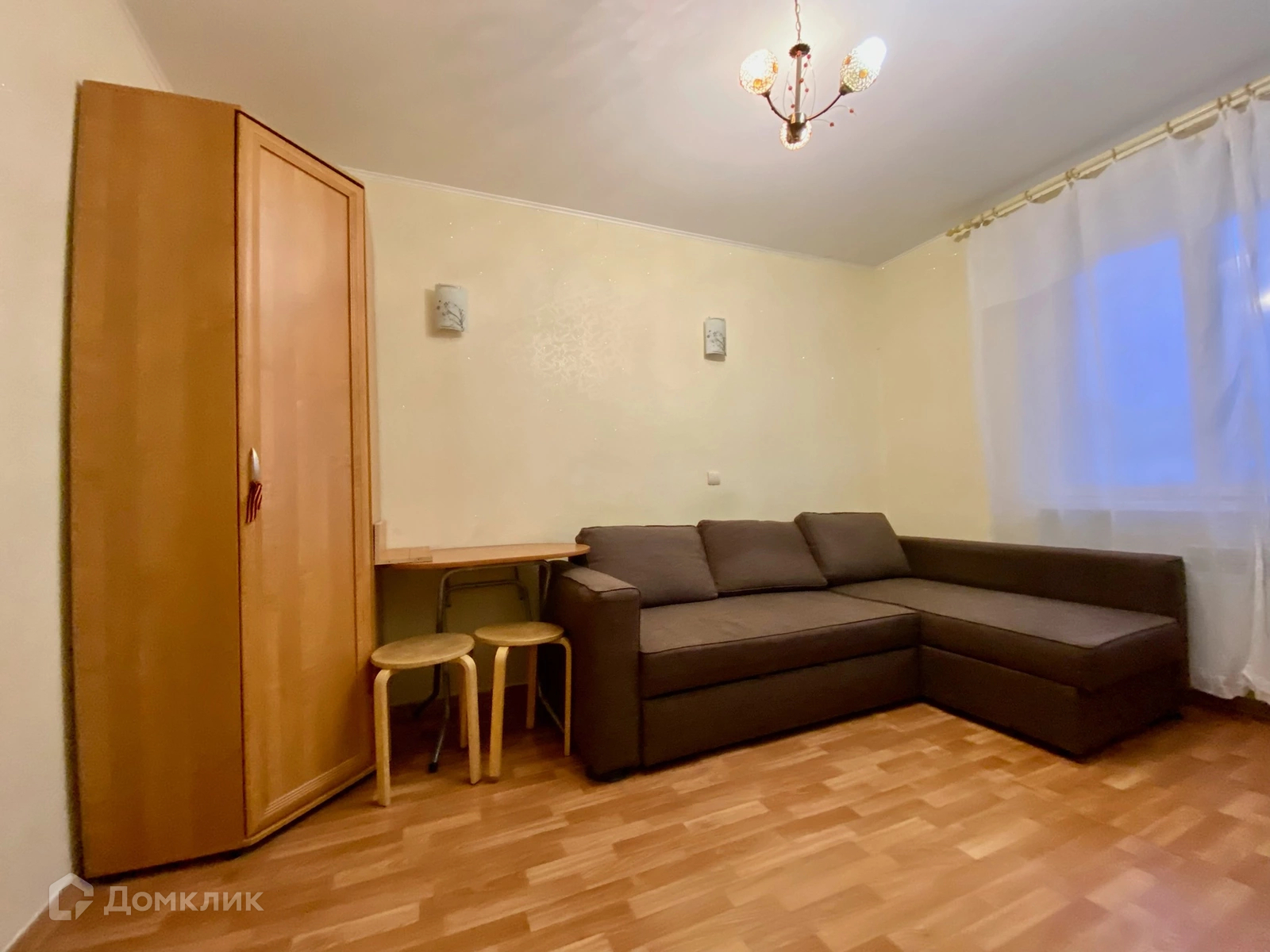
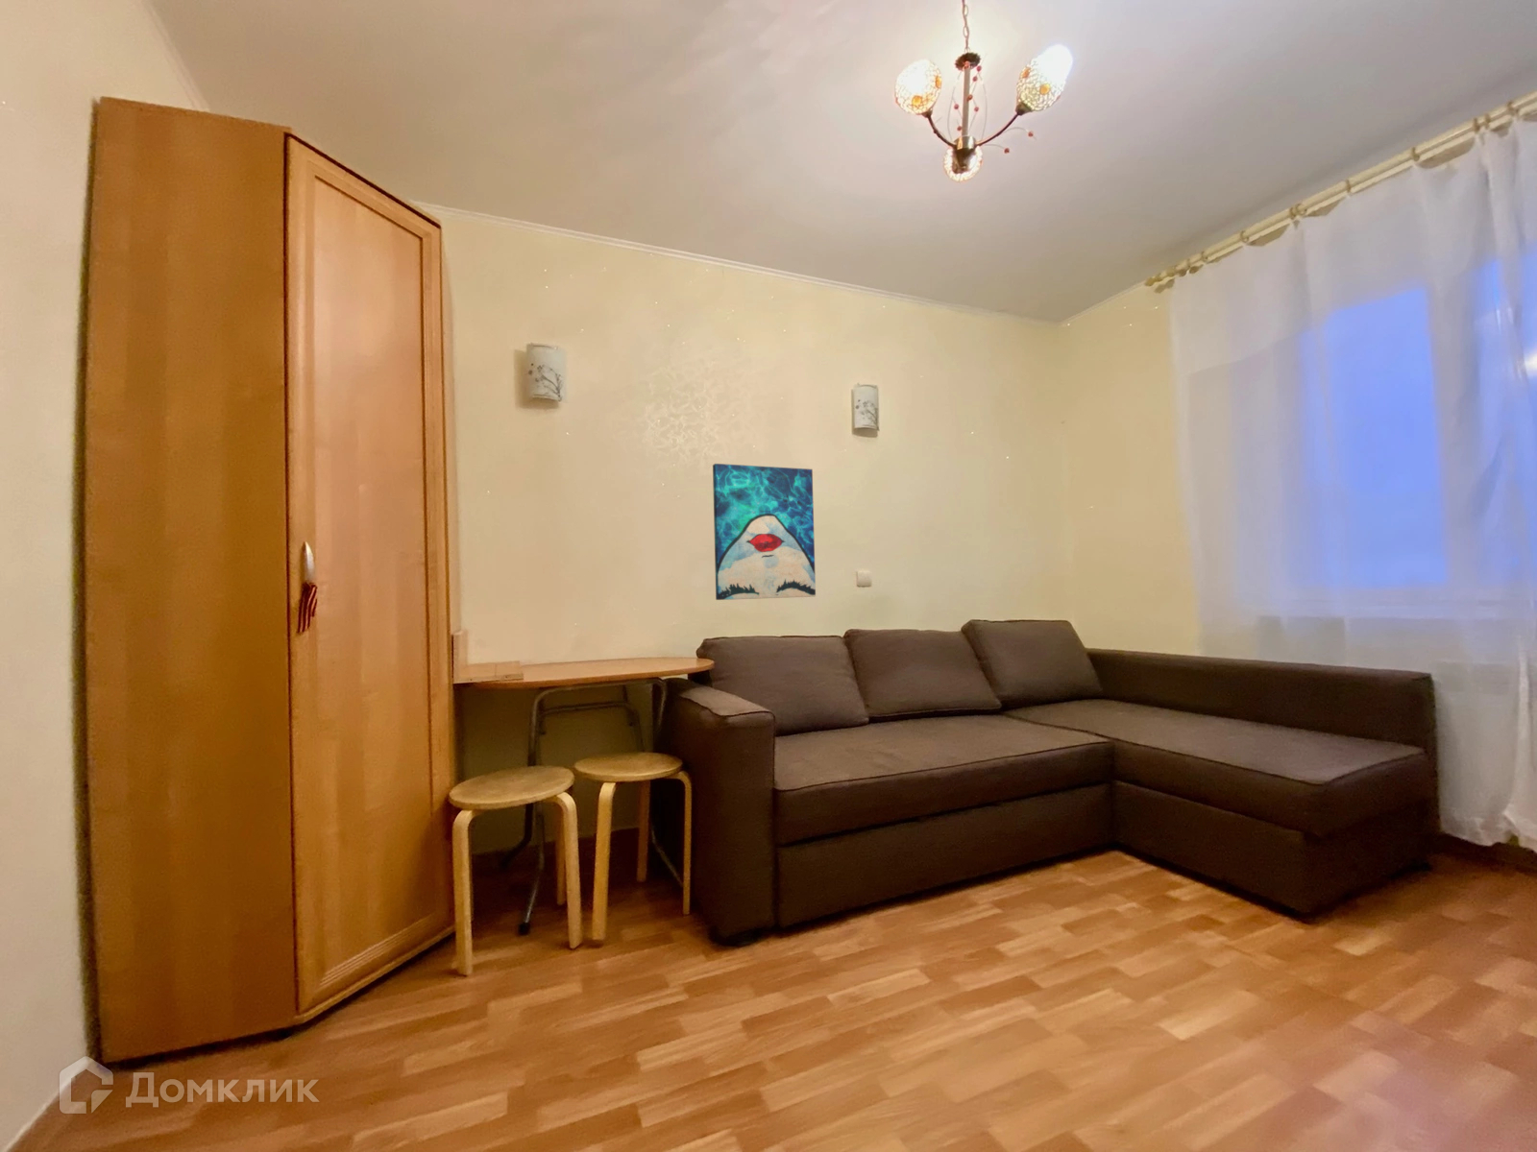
+ wall art (765, 532)
